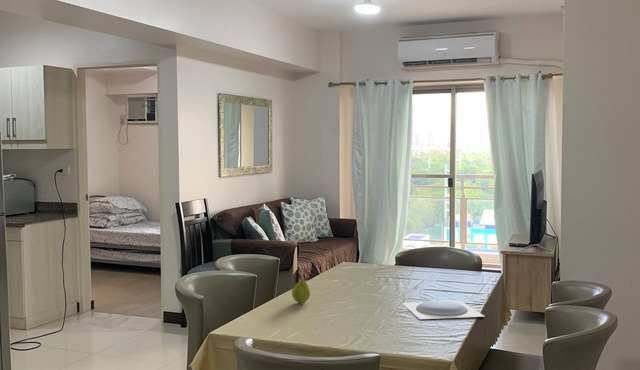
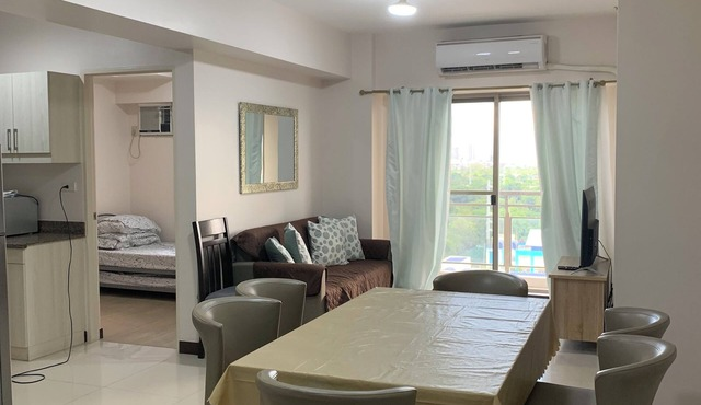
- plate (441, 306)
- fruit (302, 290)
